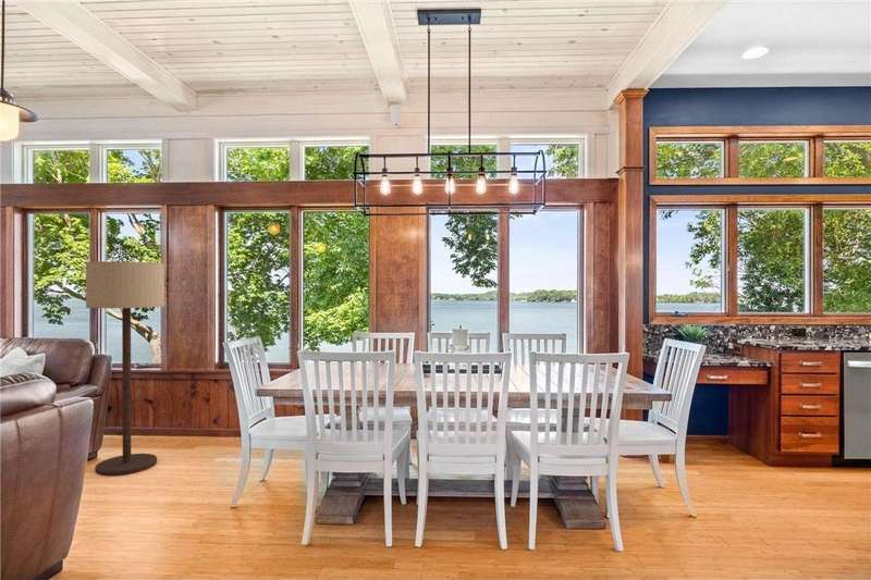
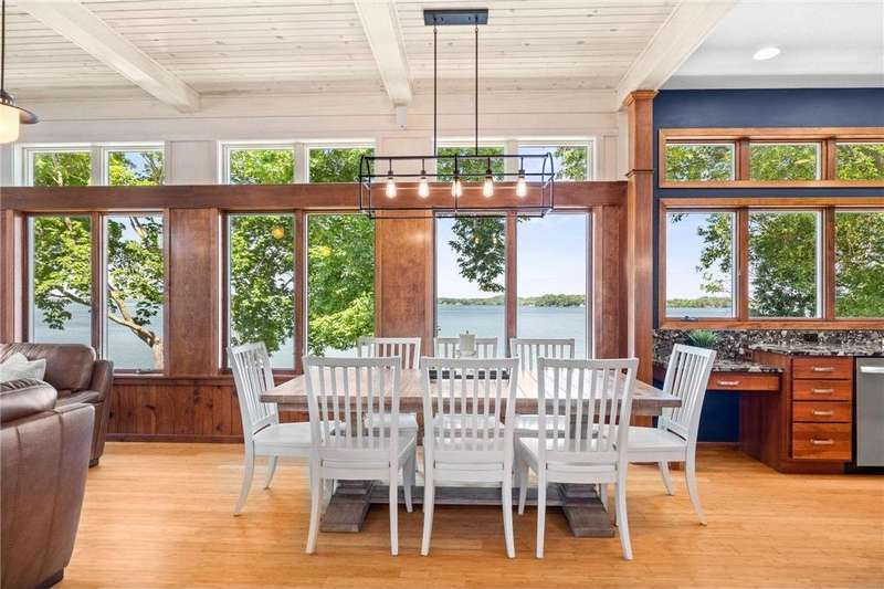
- floor lamp (126, 365)
